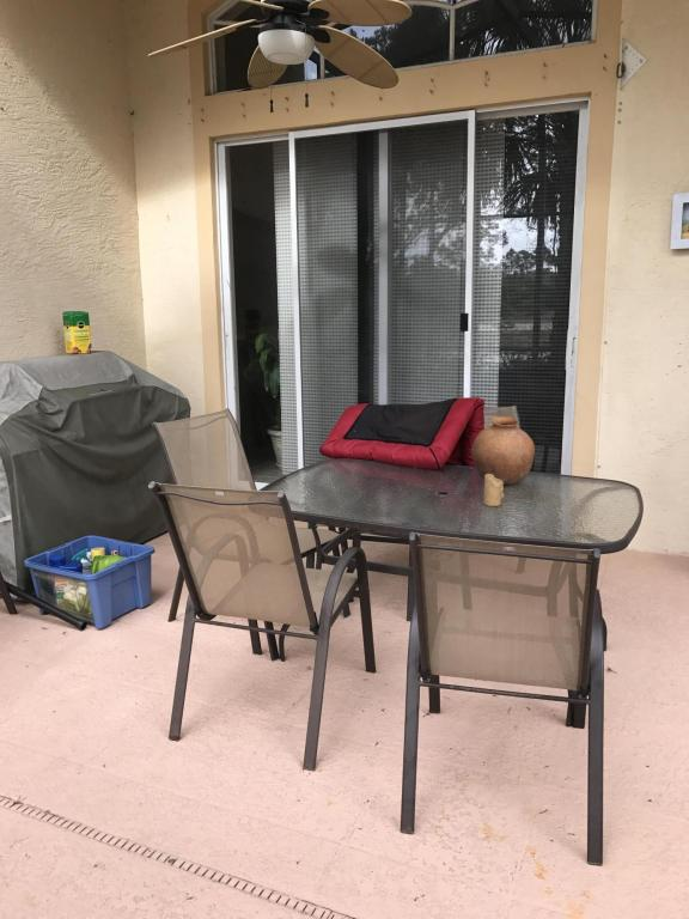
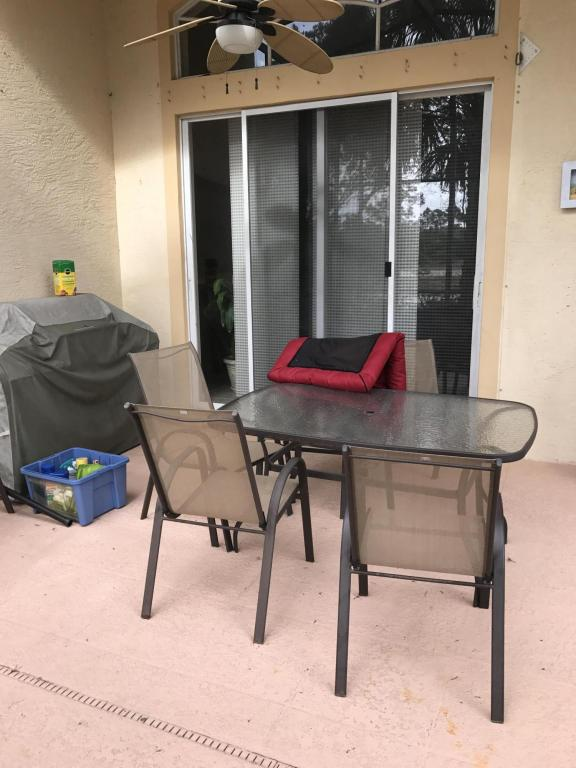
- pottery (502, 450)
- candle (493, 489)
